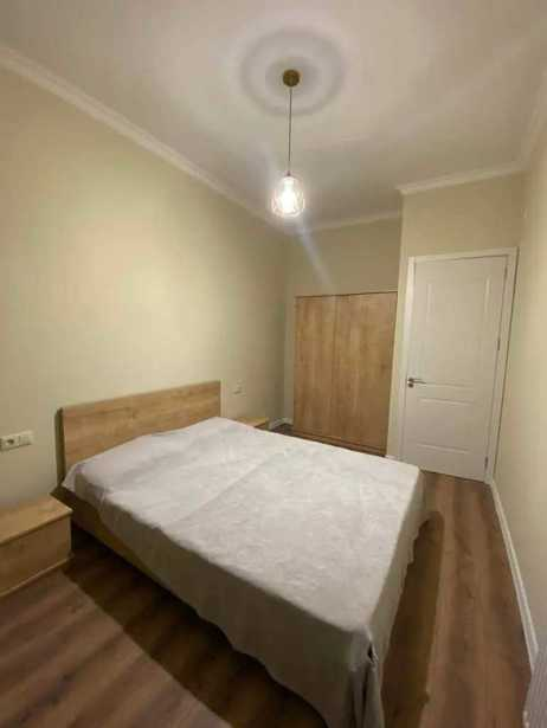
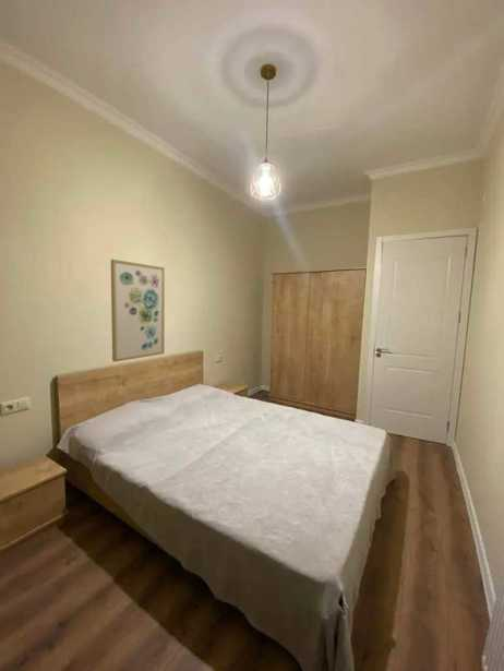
+ wall art (140, 311)
